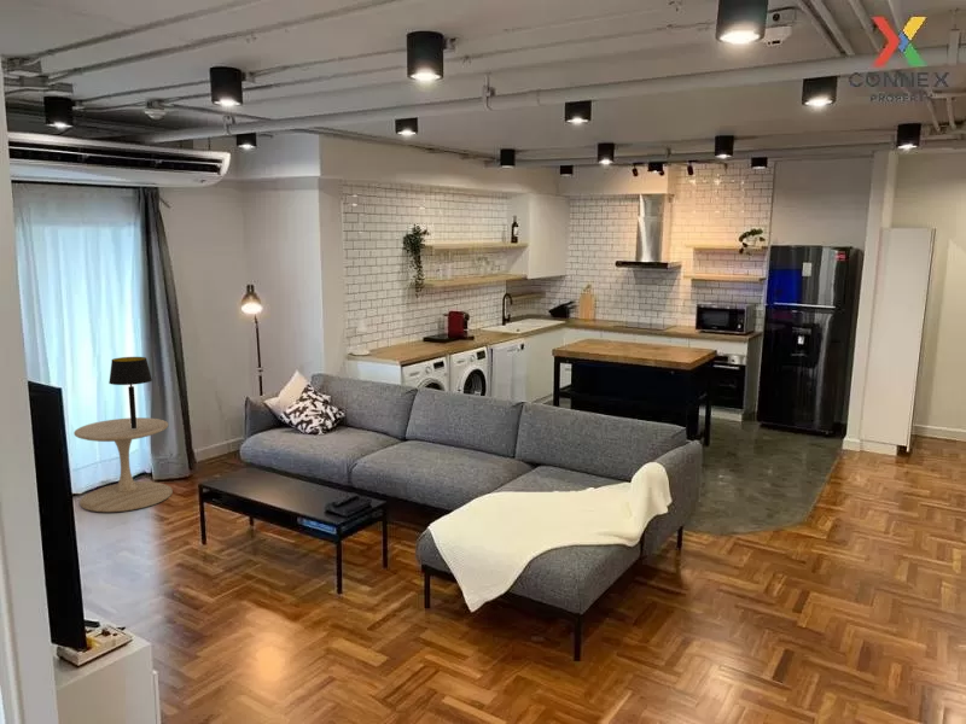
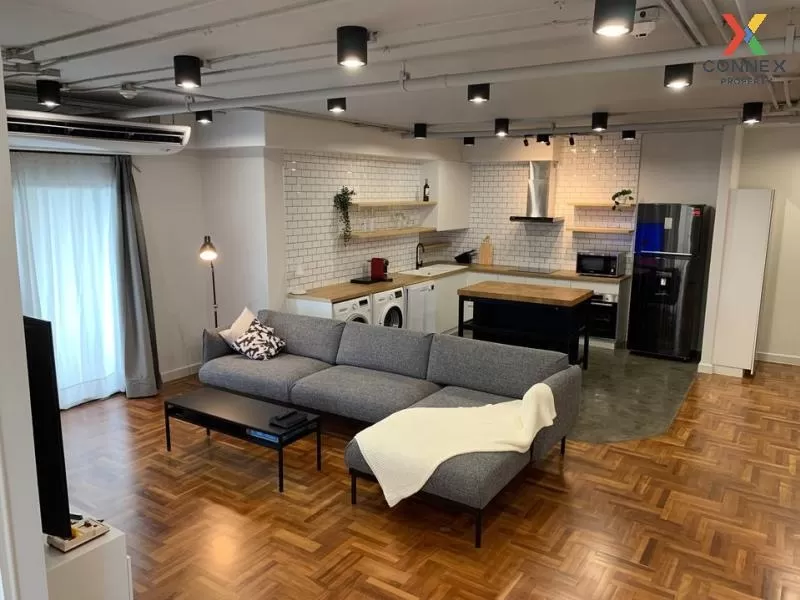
- side table (124, 462)
- table lamp (130, 392)
